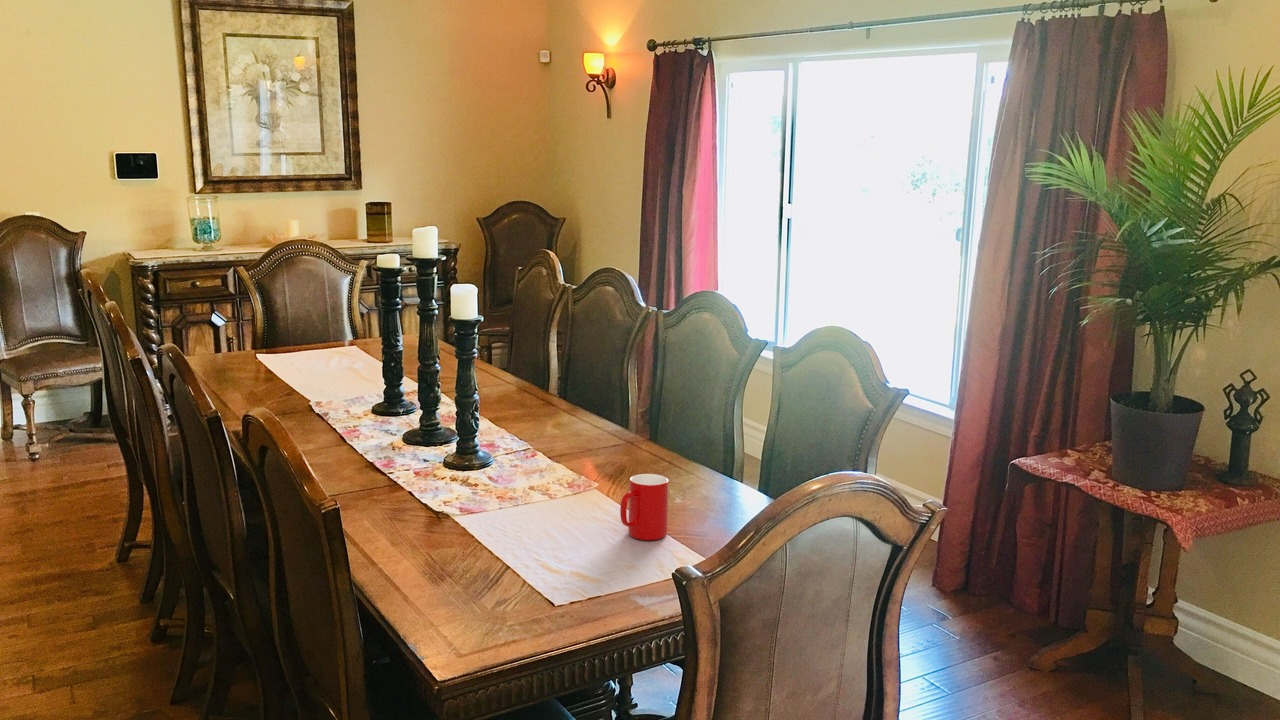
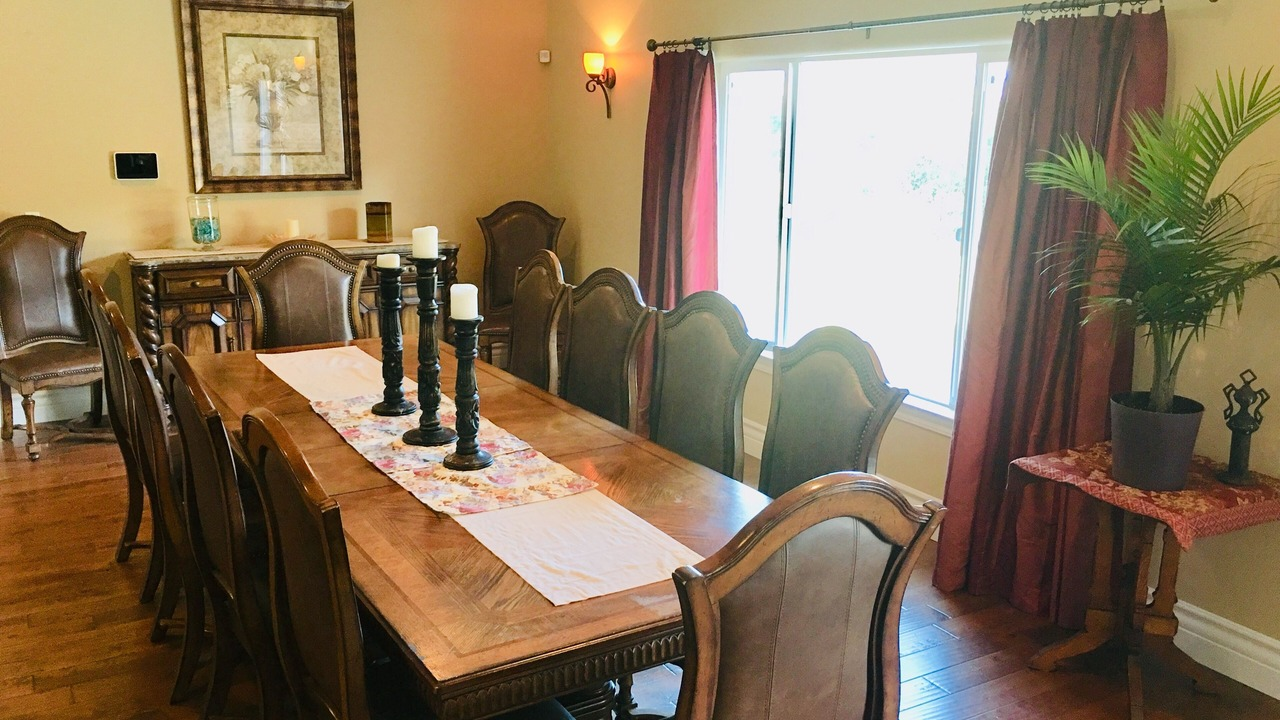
- cup (641, 507)
